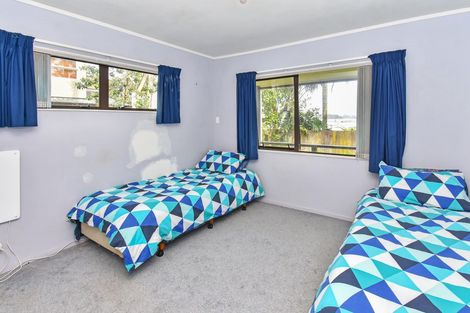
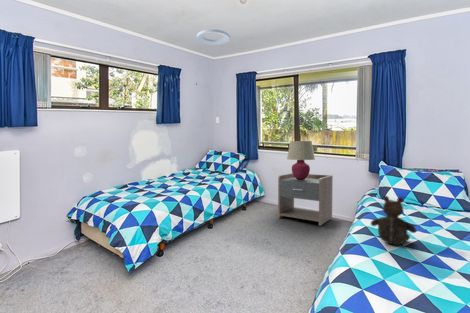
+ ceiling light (213, 40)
+ nightstand (304, 197)
+ teddy bear (393, 218)
+ table lamp (300, 160)
